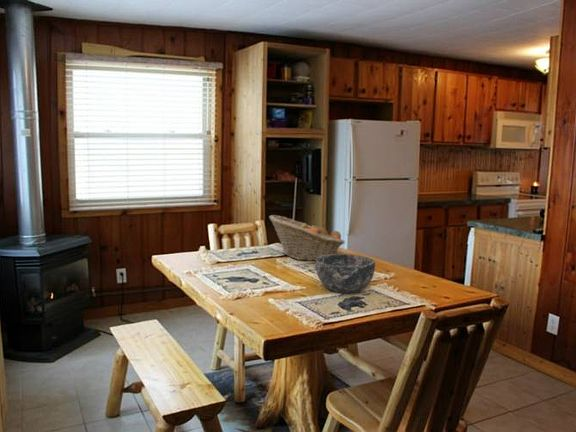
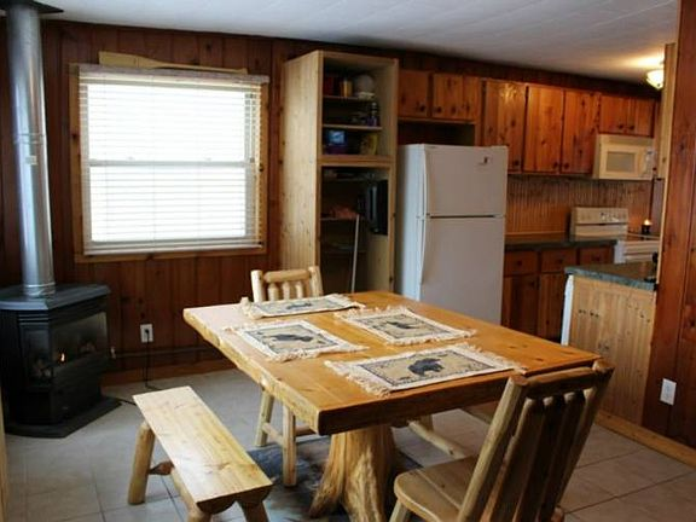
- fruit basket (305, 235)
- bowl (344, 274)
